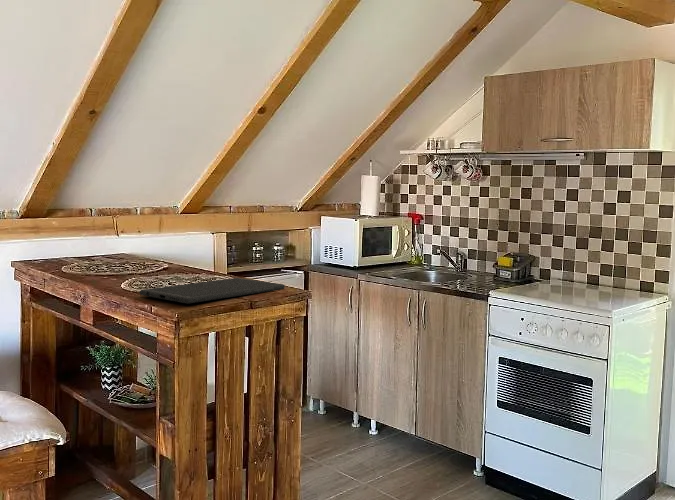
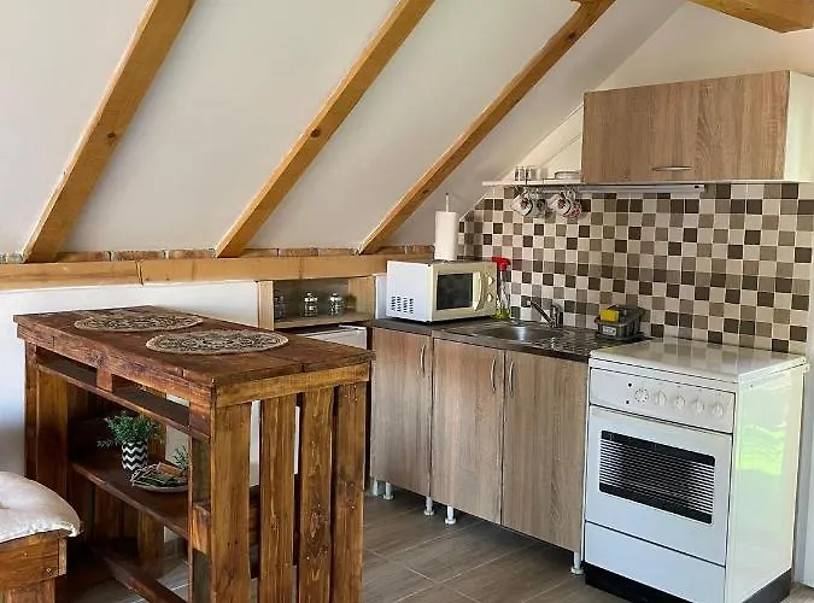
- cutting board (215, 289)
